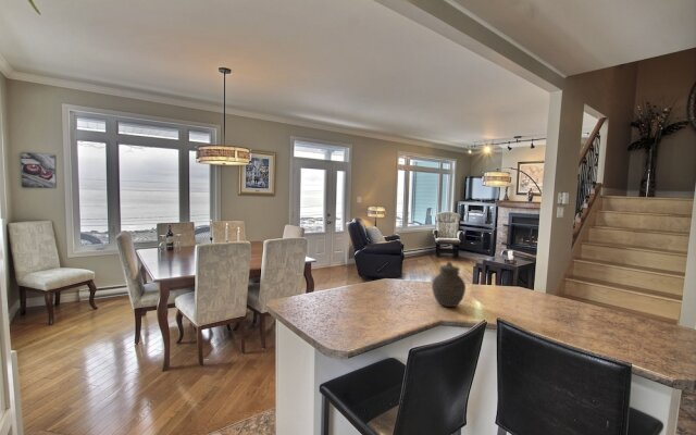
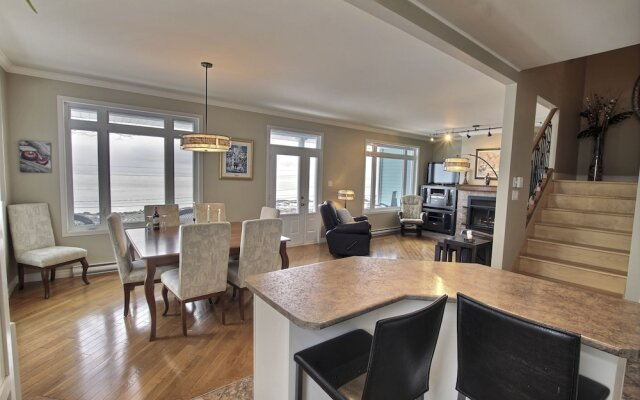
- jar (448, 283)
